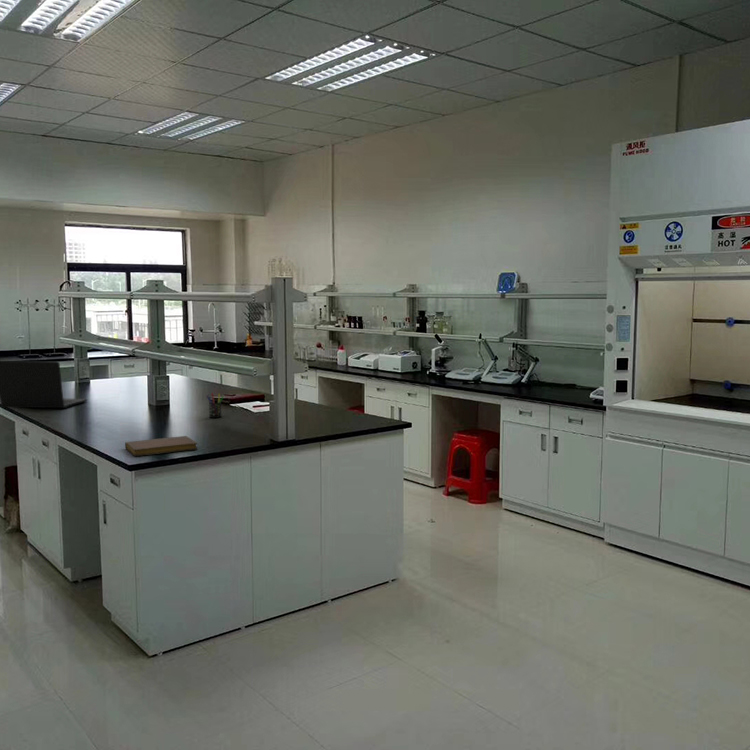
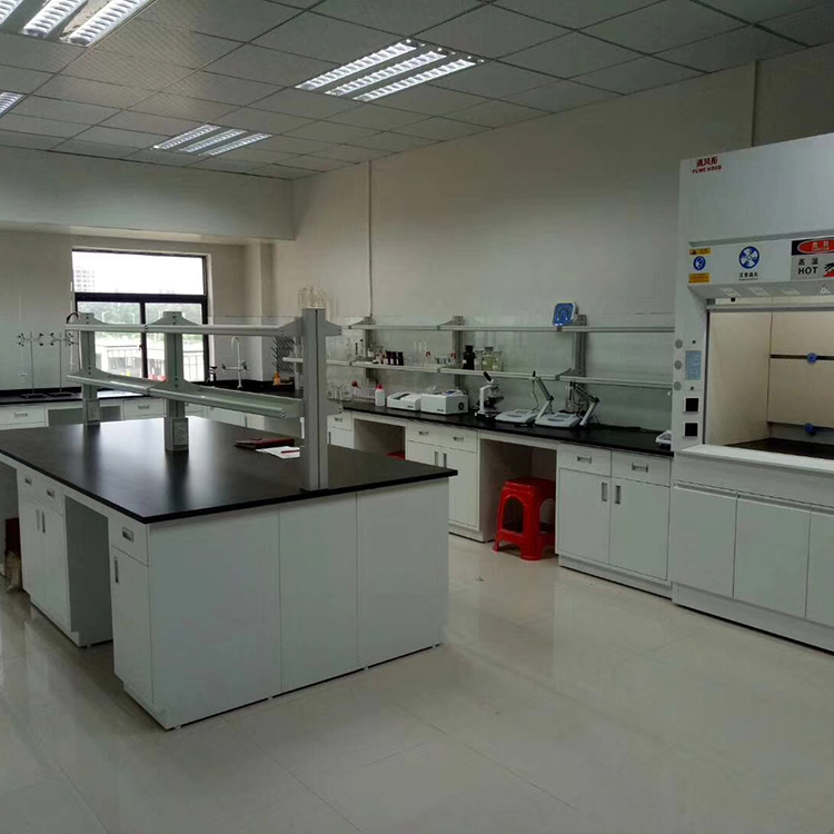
- notebook (161, 445)
- laptop (43, 382)
- pen holder (216, 405)
